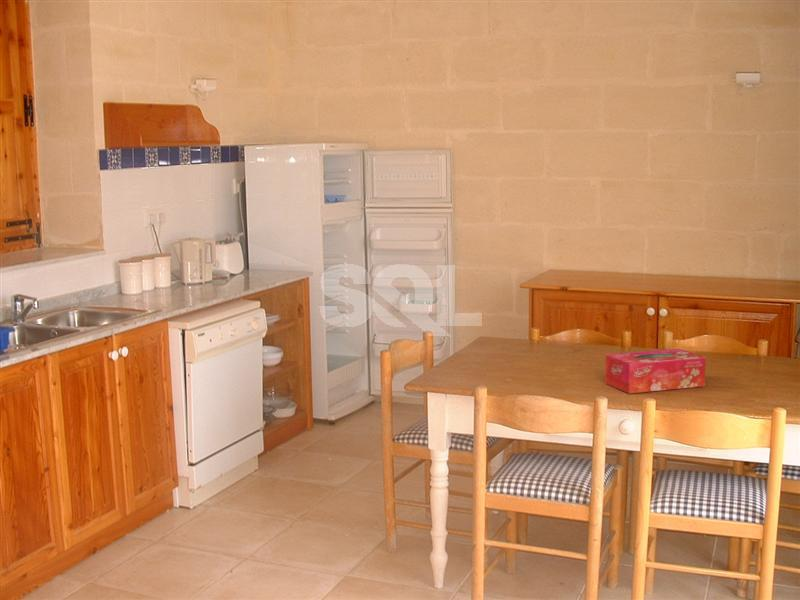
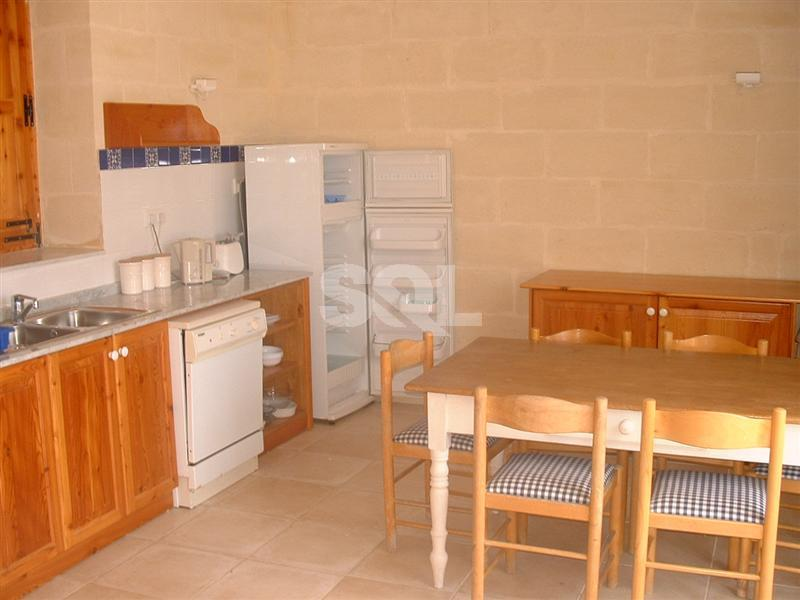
- tissue box (654, 370)
